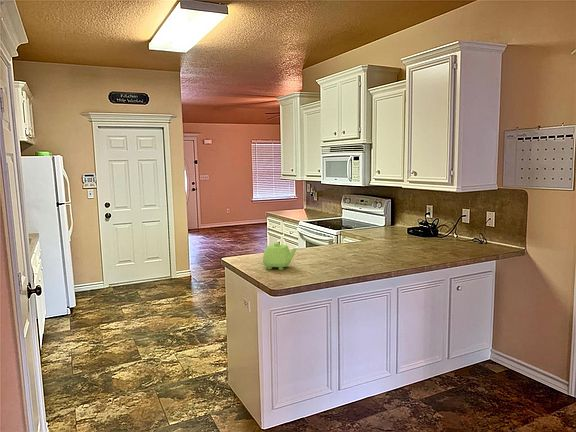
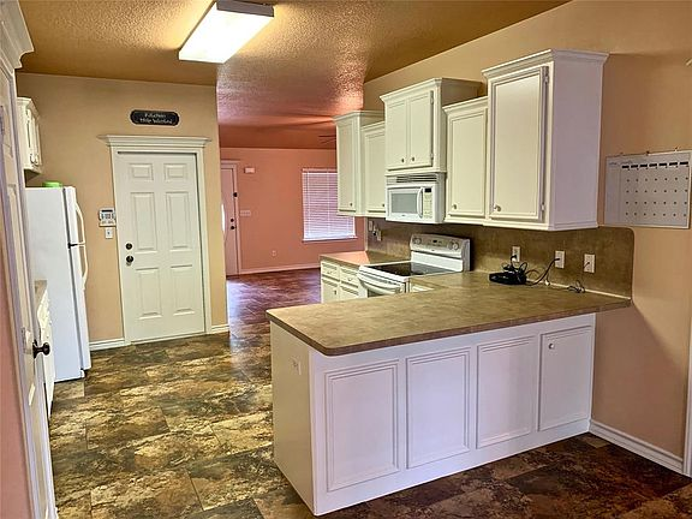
- teapot (281, 254)
